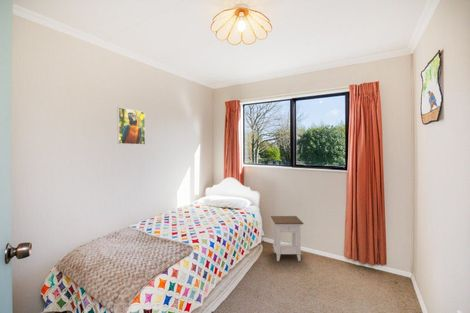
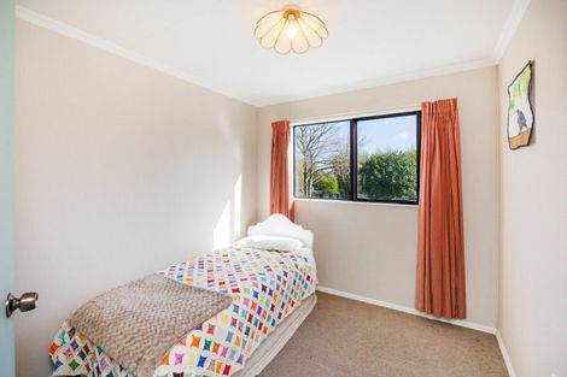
- nightstand (284, 232)
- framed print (131, 127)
